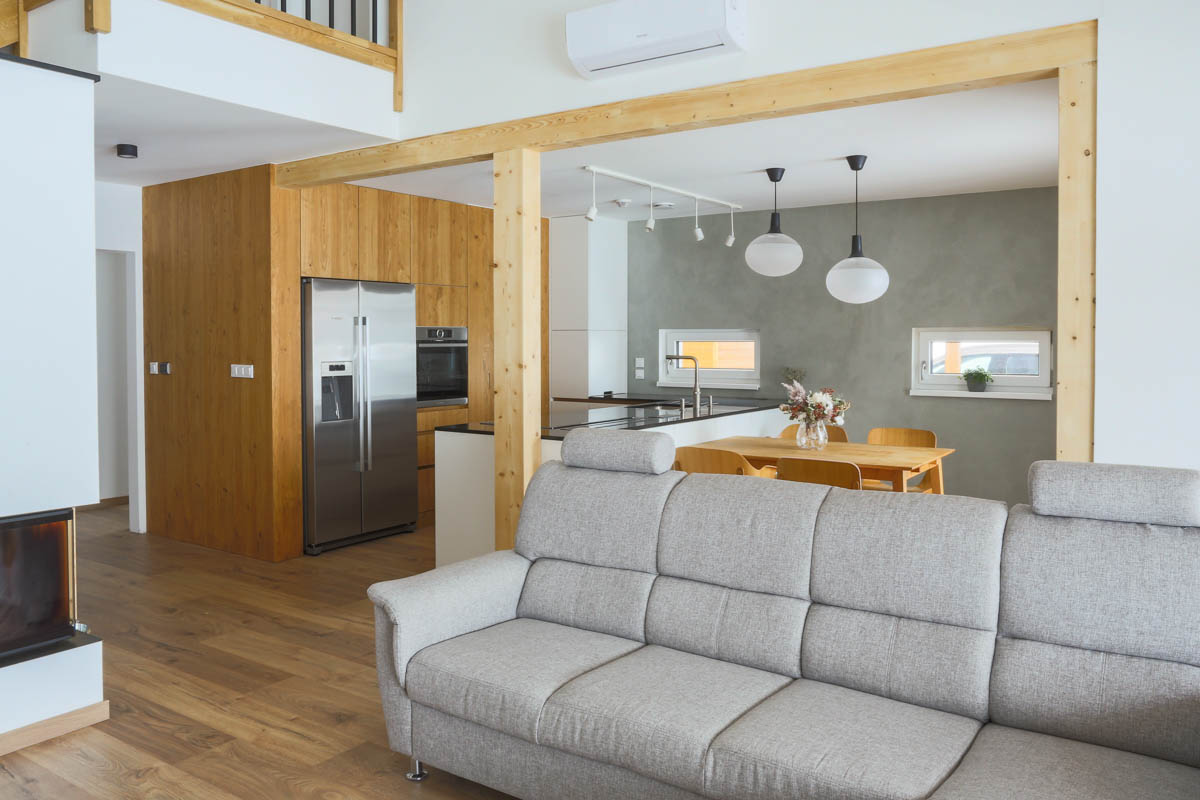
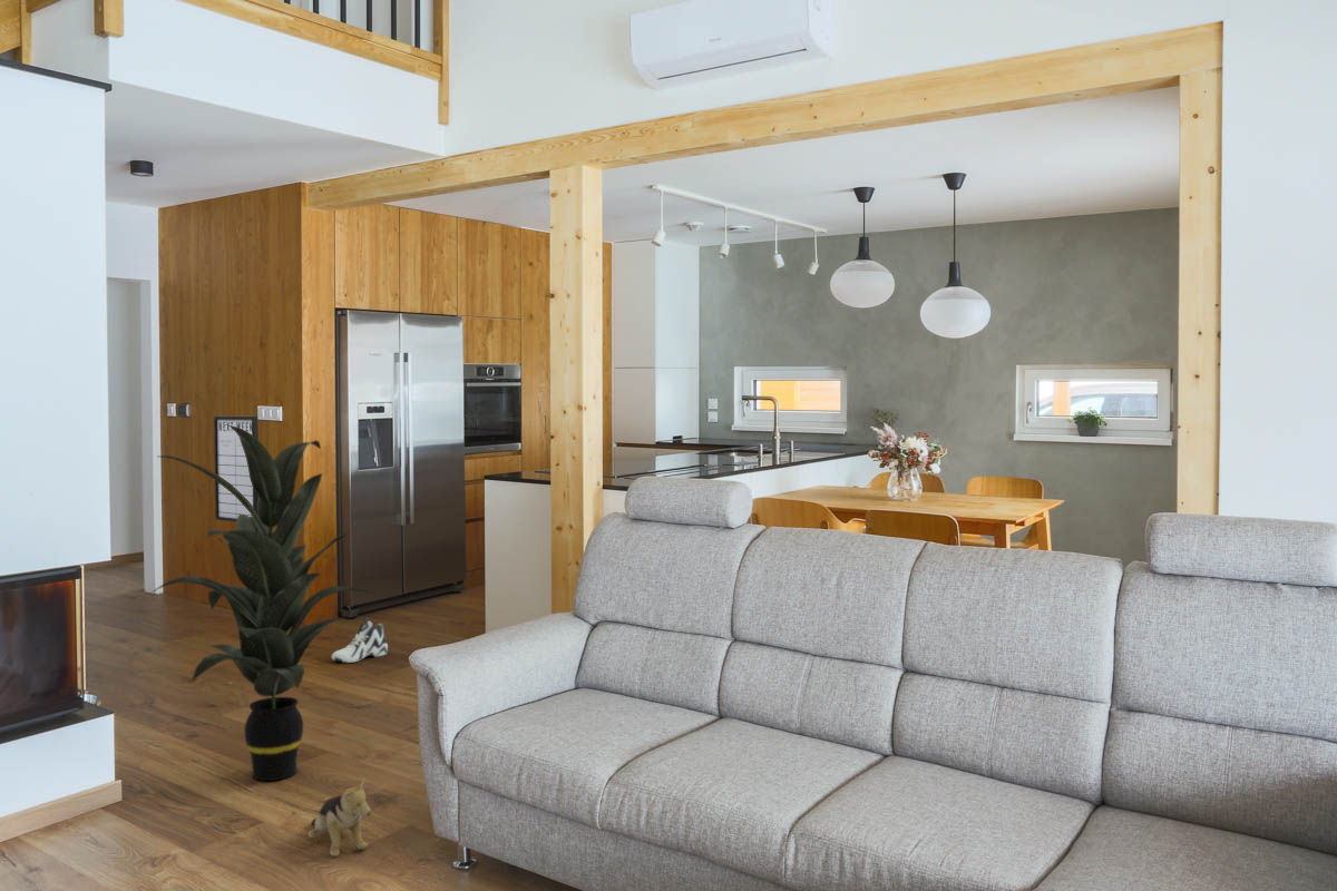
+ indoor plant (256, 600)
+ writing board (236, 469)
+ sneaker (359, 638)
+ plush toy (335, 805)
